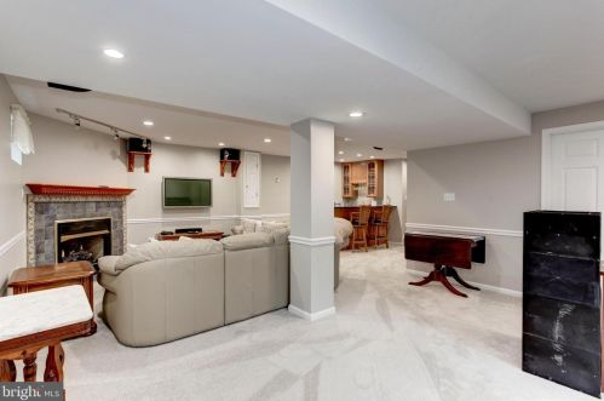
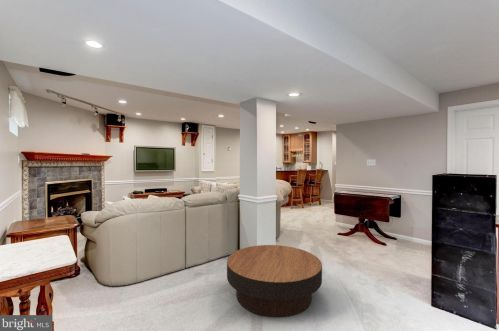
+ coffee table (273, 277)
